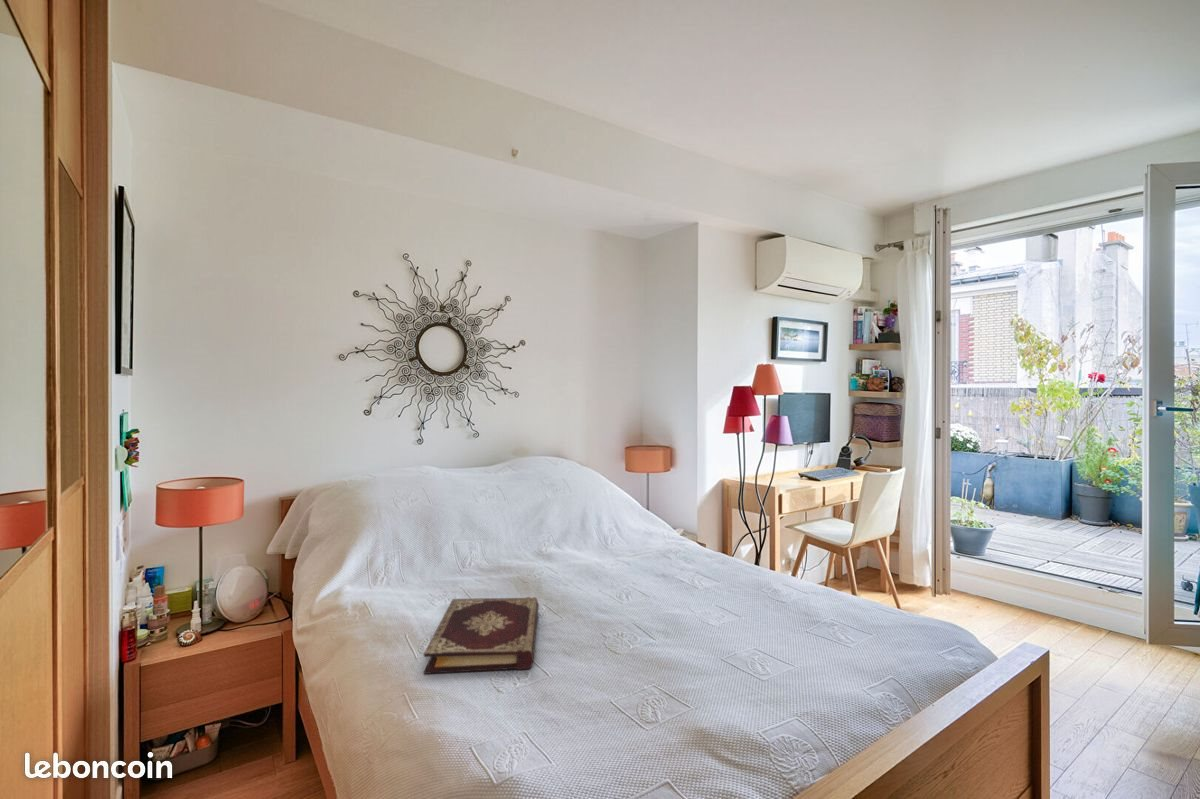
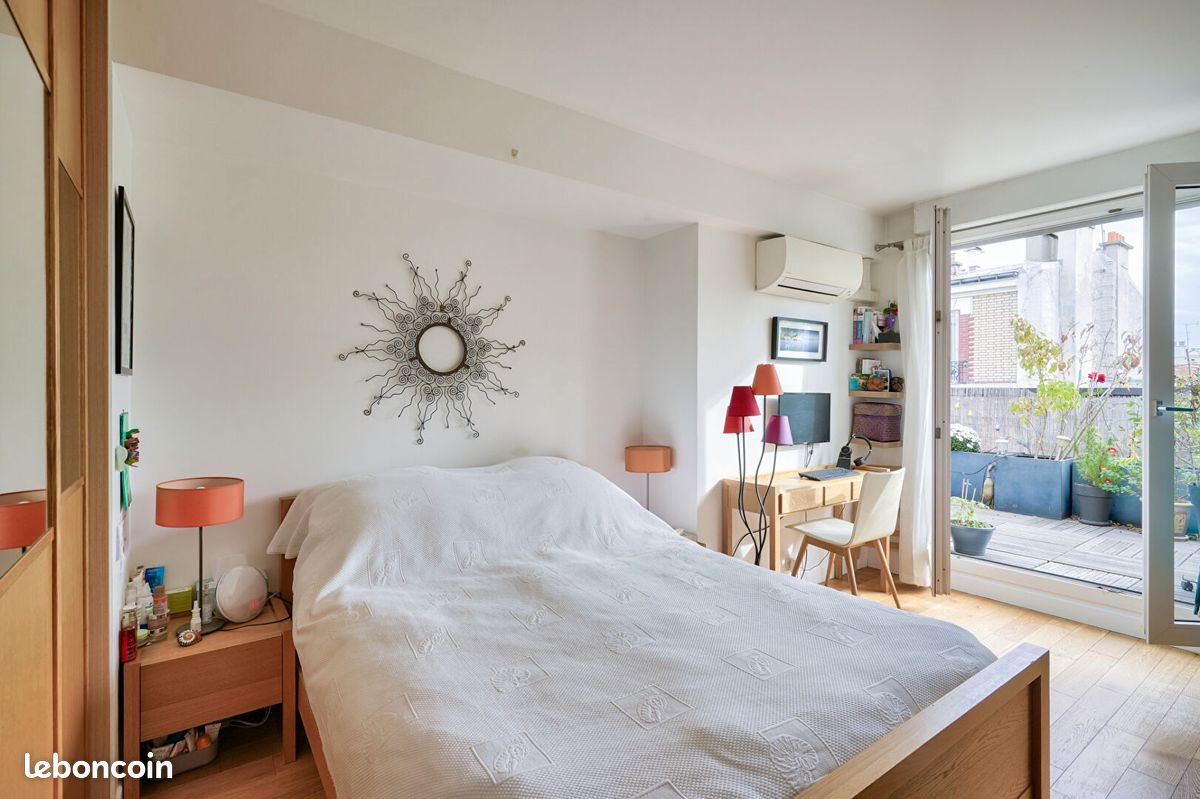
- book (488, 630)
